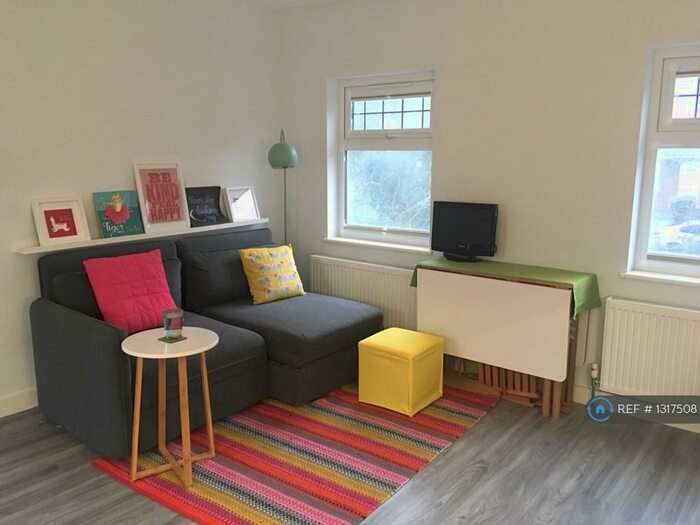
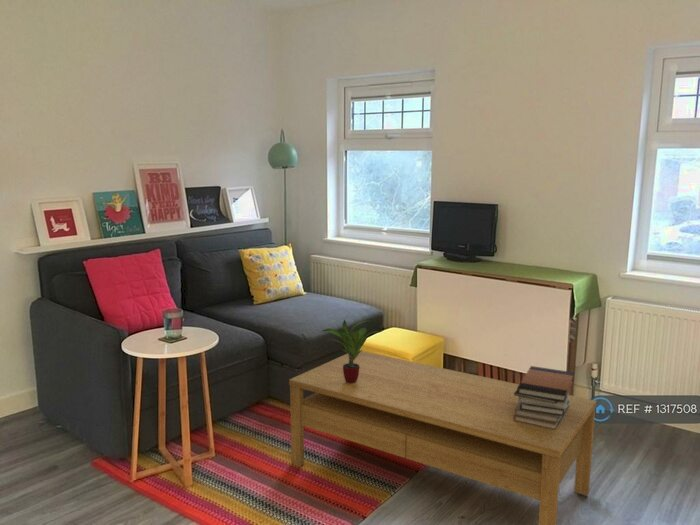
+ coffee table (434, 434)
+ potted plant (349, 353)
+ book stack (544, 395)
